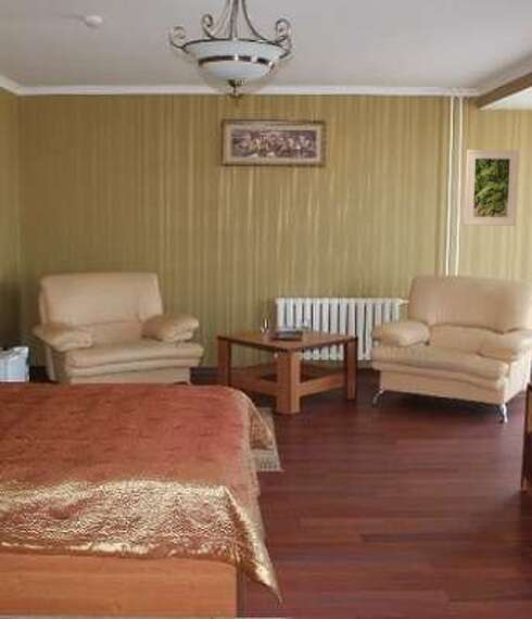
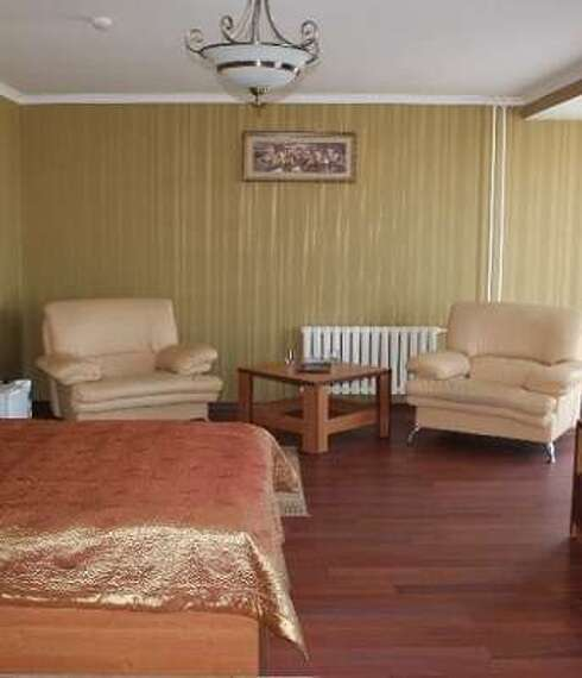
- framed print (491, 188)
